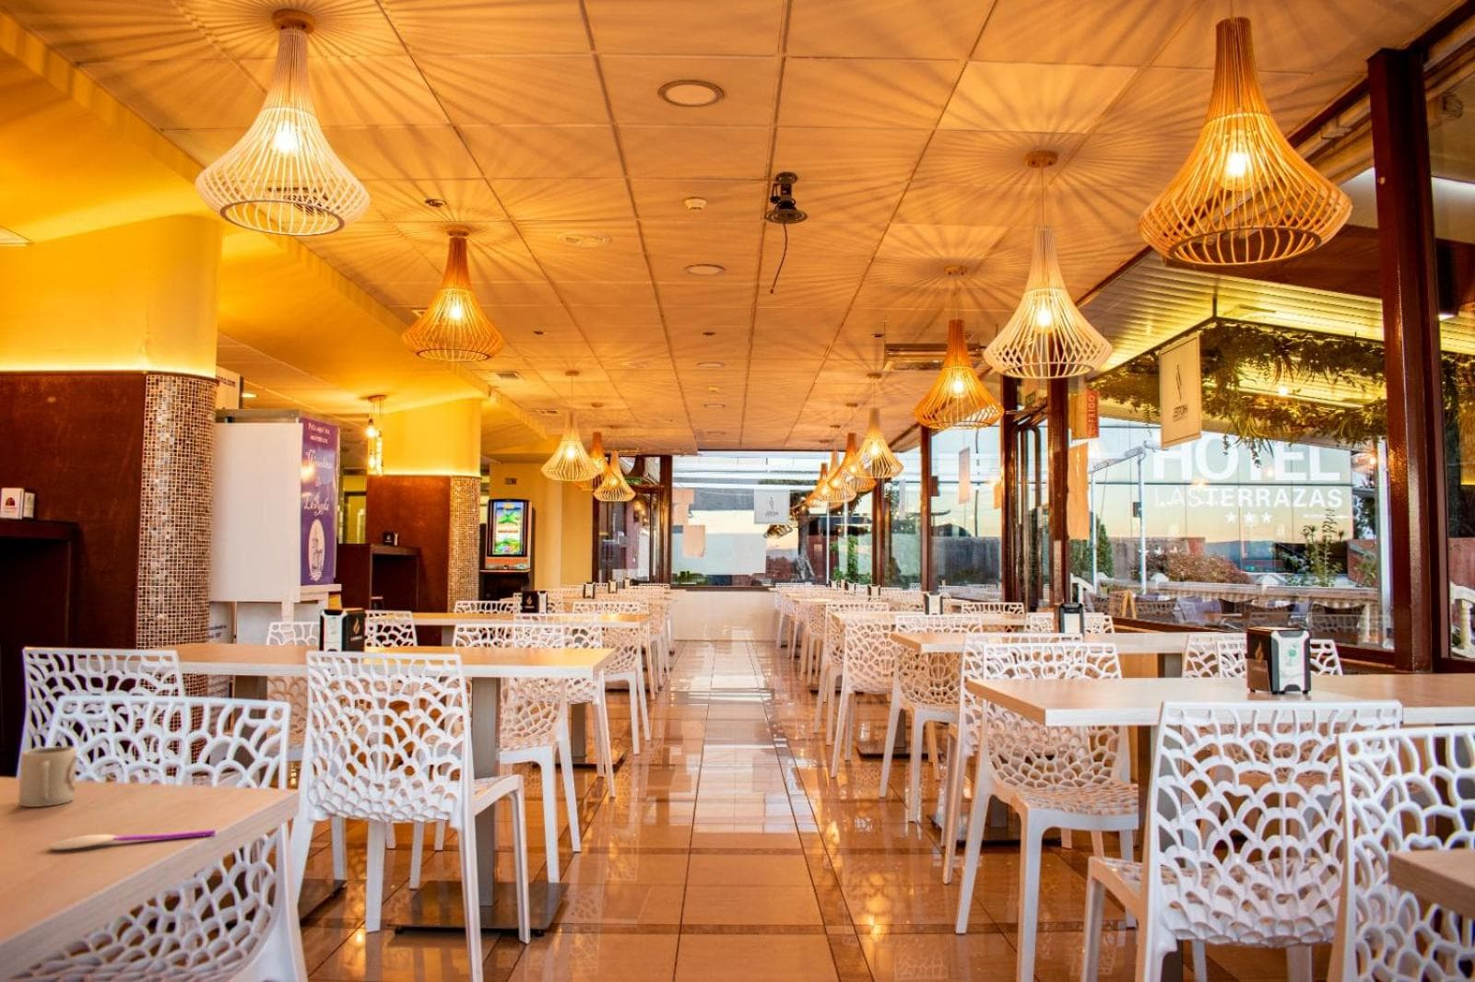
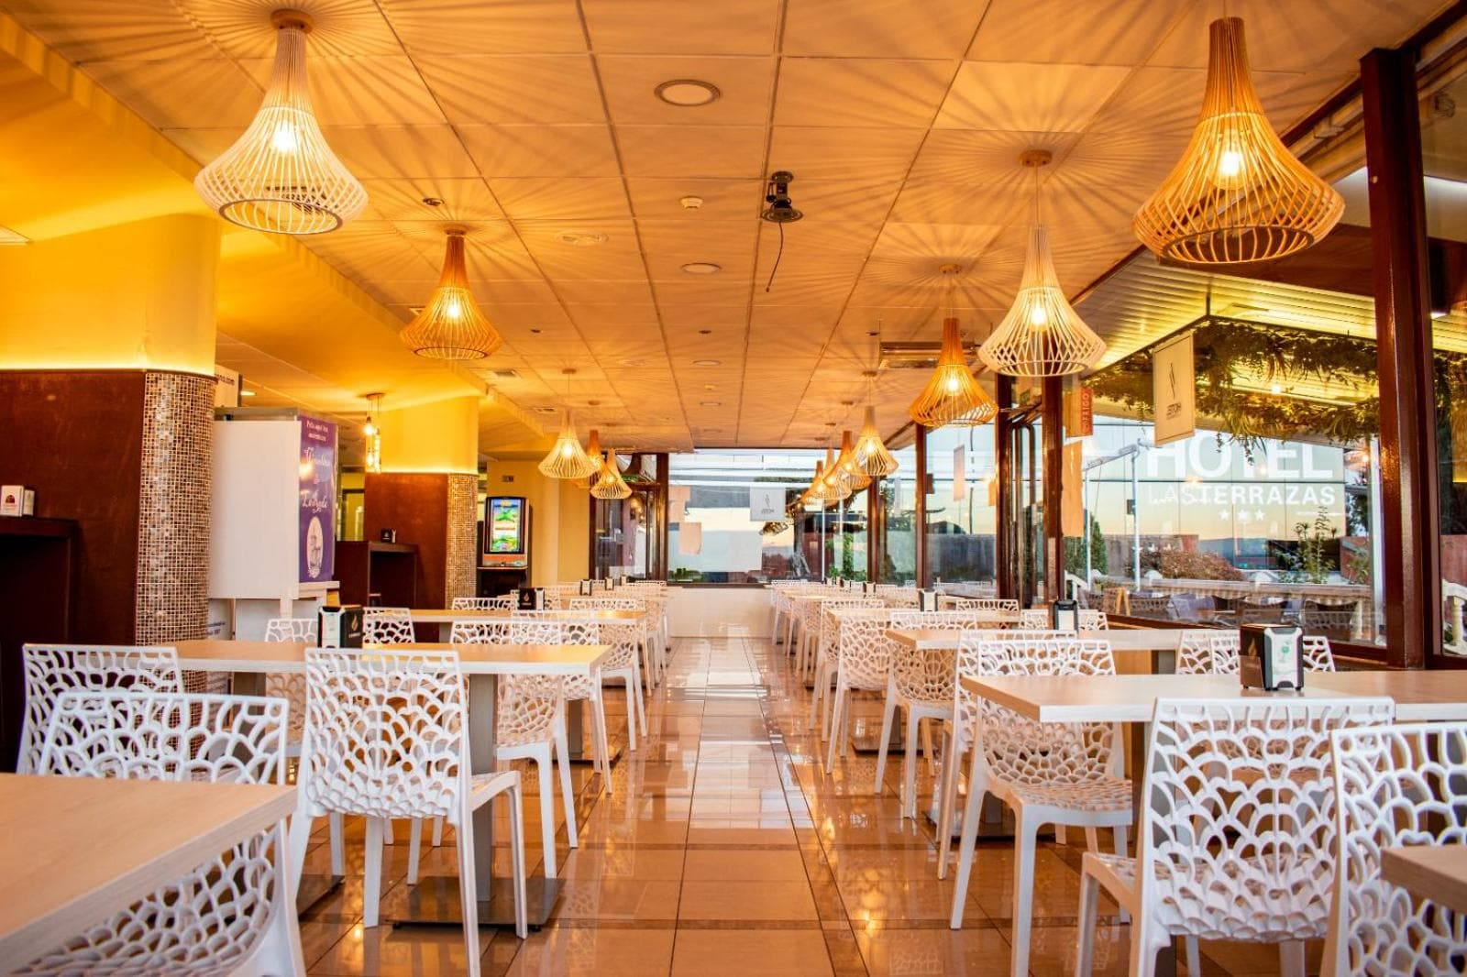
- spoon (134, 836)
- cup (46, 777)
